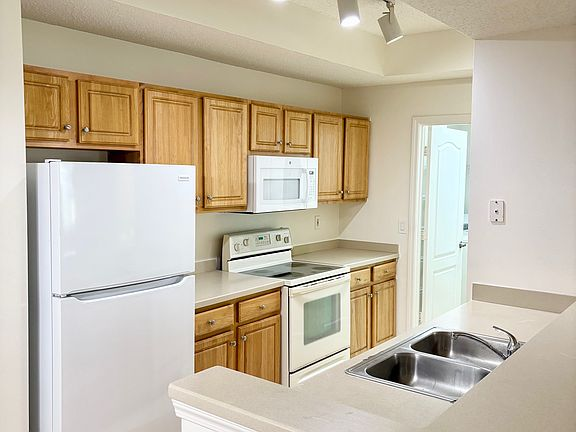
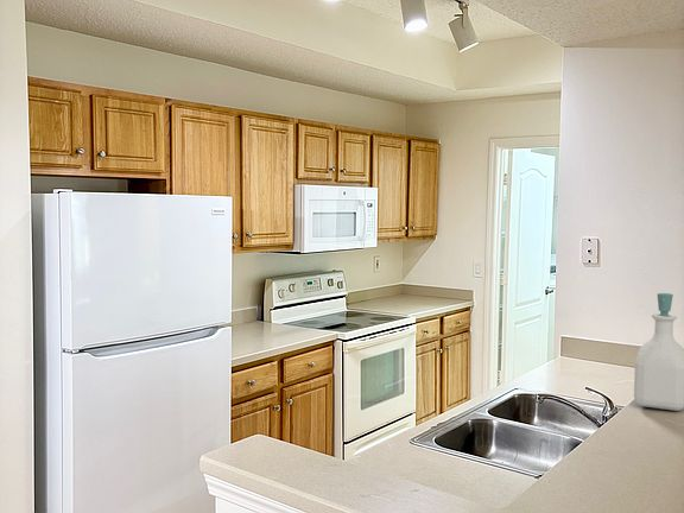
+ soap bottle (663, 349)
